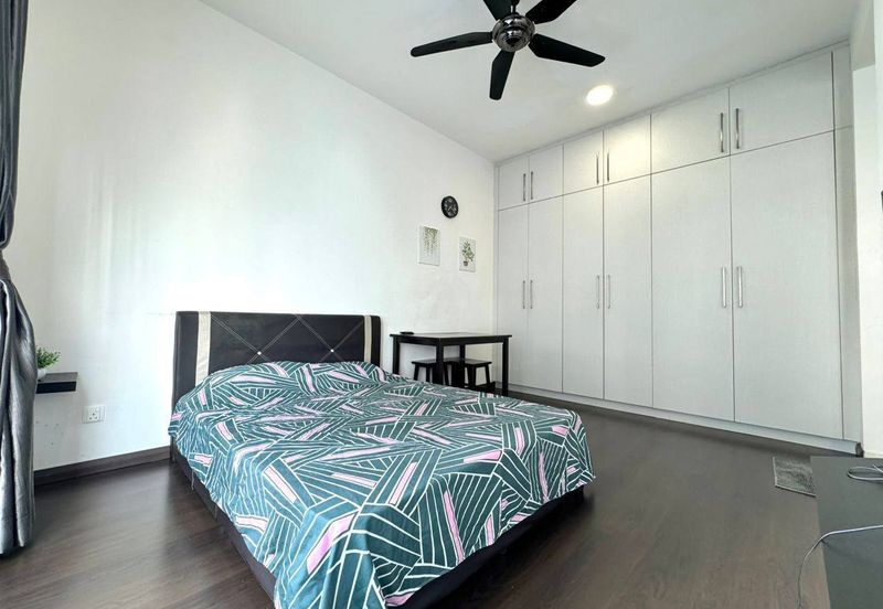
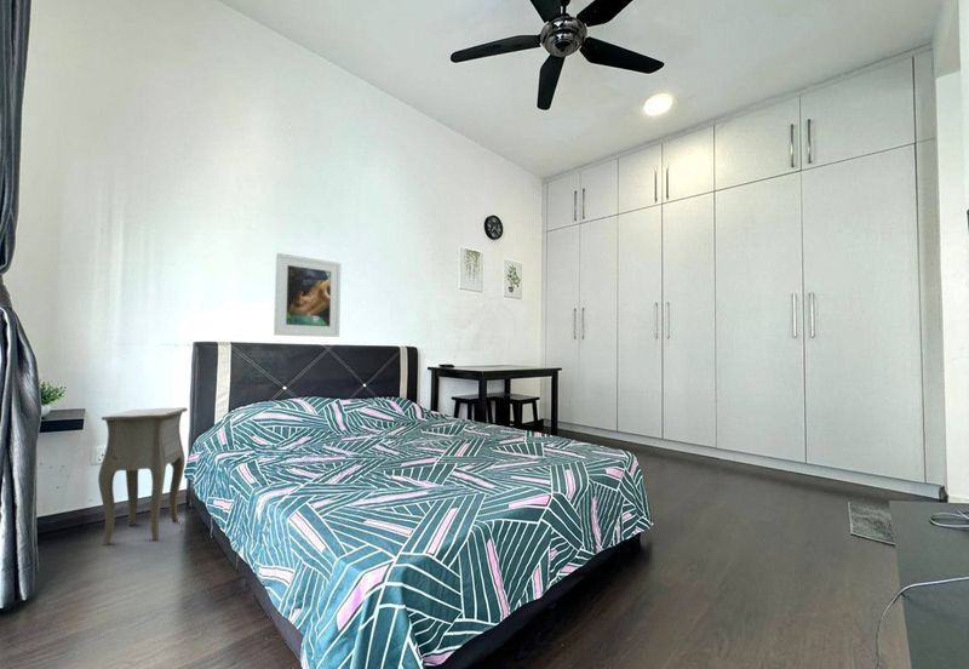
+ side table (144, 468)
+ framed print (309, 297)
